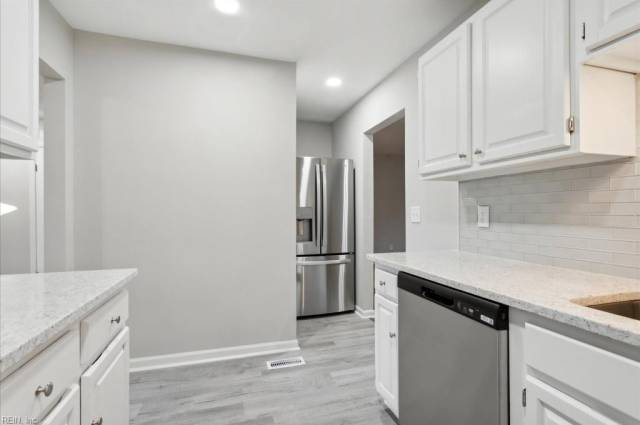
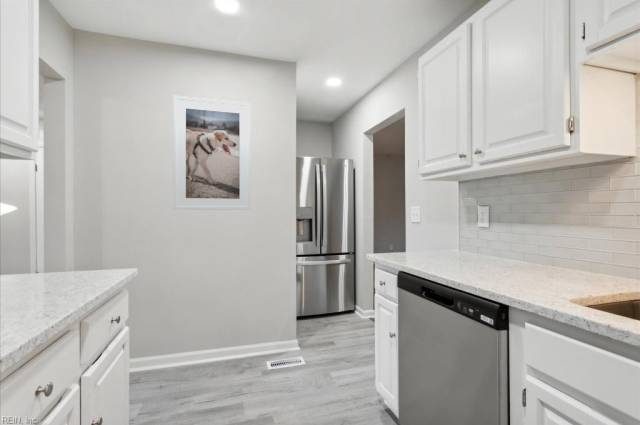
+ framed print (213, 154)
